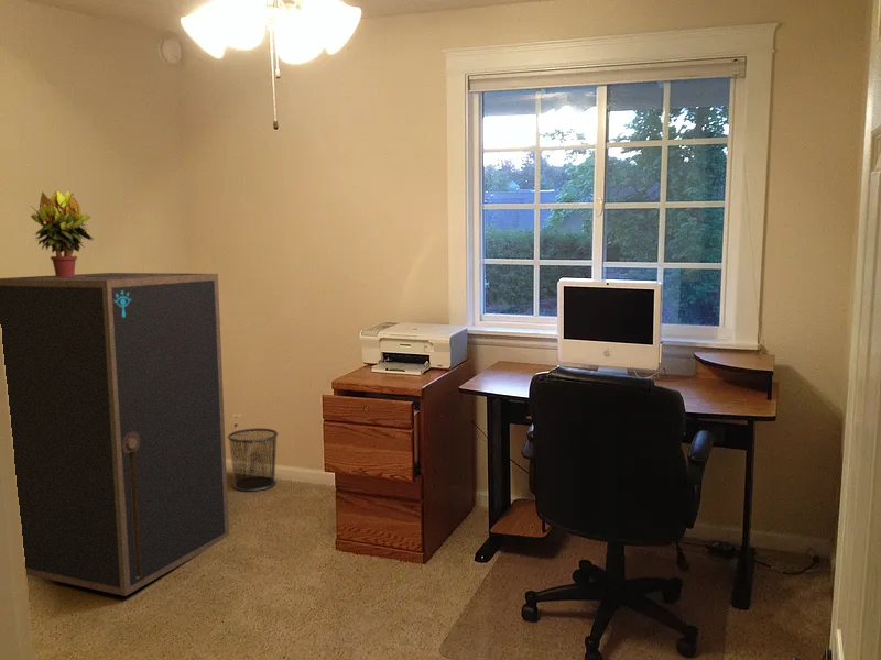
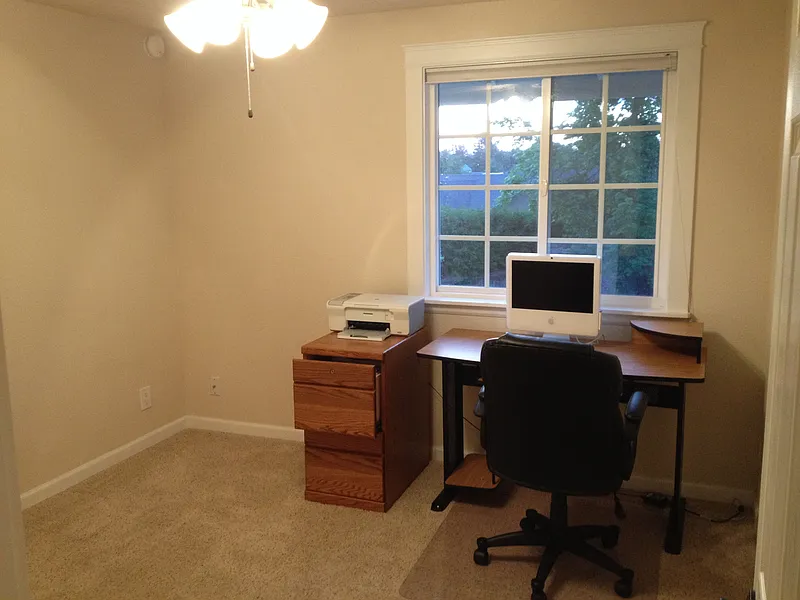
- cabinet (117, 417)
- waste bin (253, 459)
- potted plant (63, 233)
